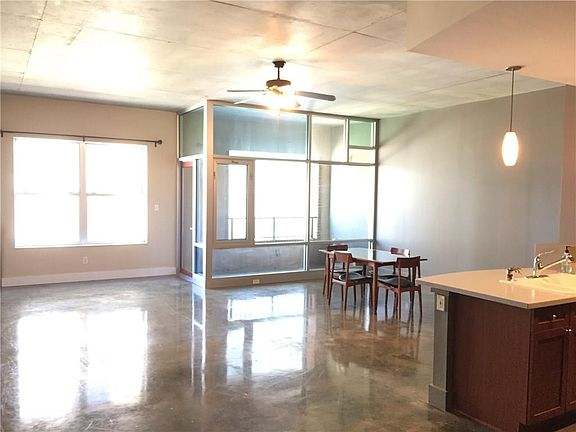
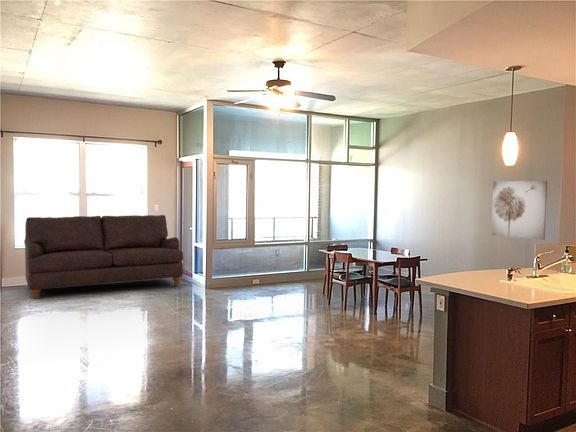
+ wall art (517, 209)
+ sofa (104, 251)
